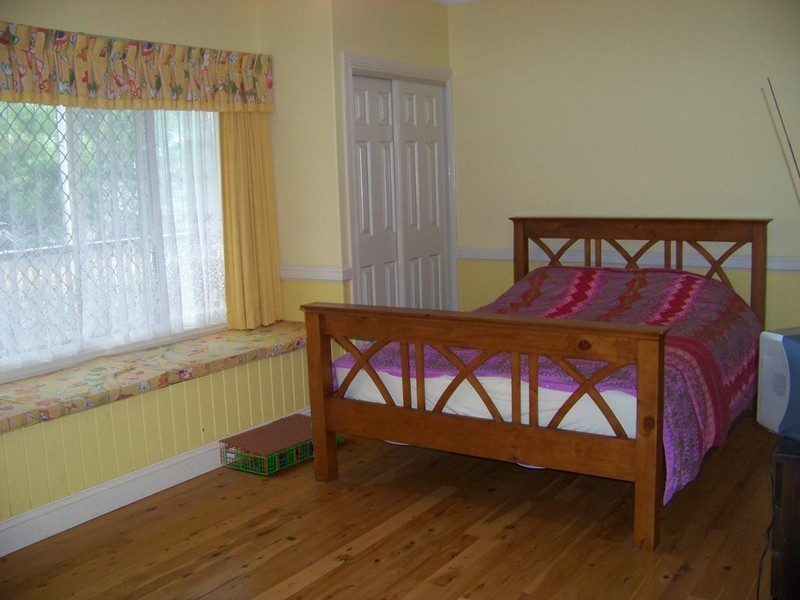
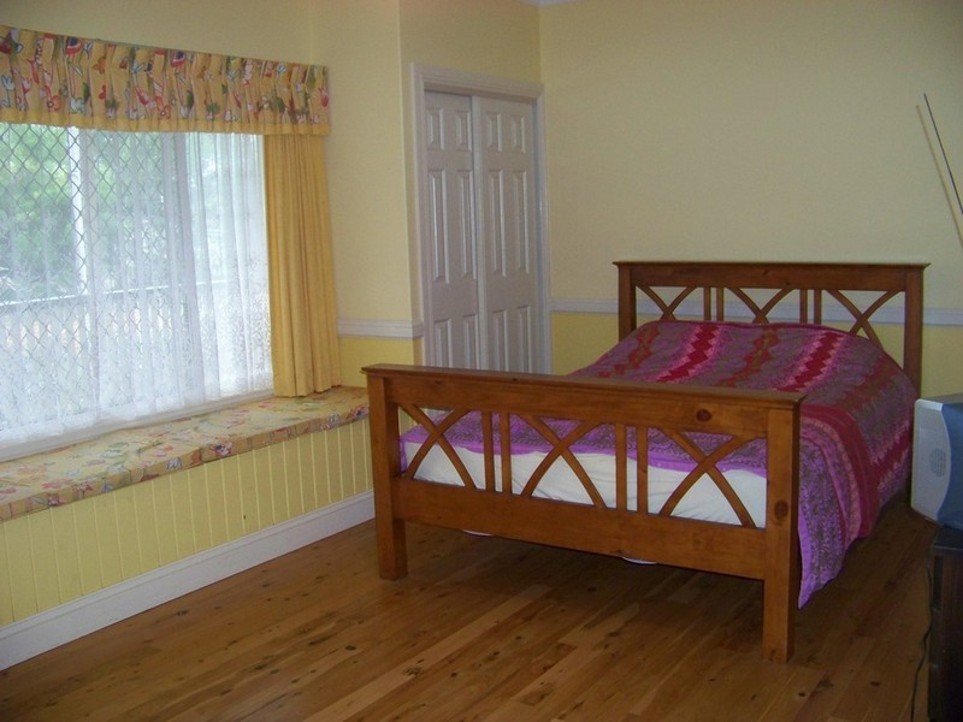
- storage bin (282, 441)
